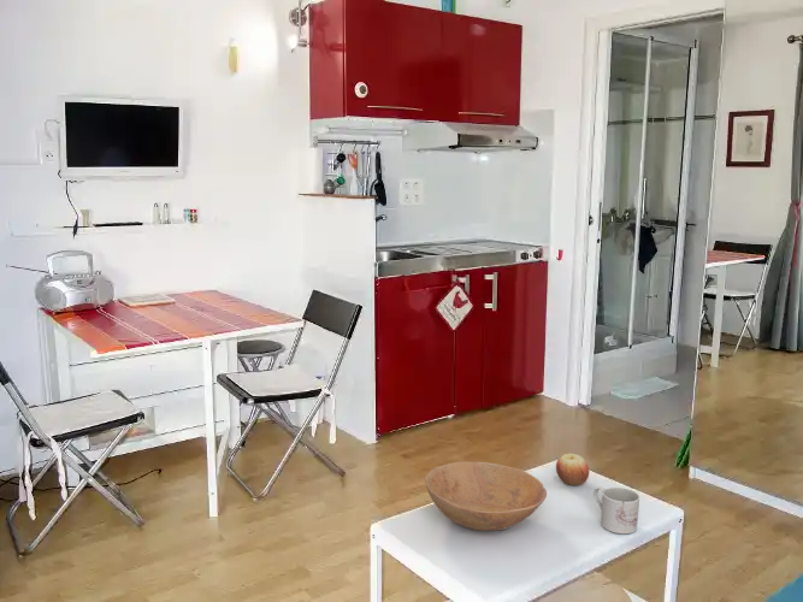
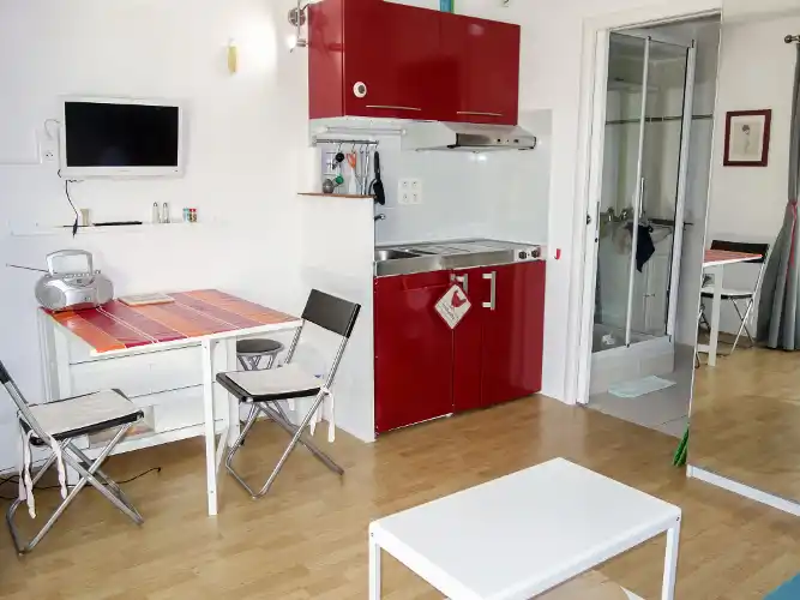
- apple (572, 468)
- mug (614, 507)
- bowl (484, 501)
